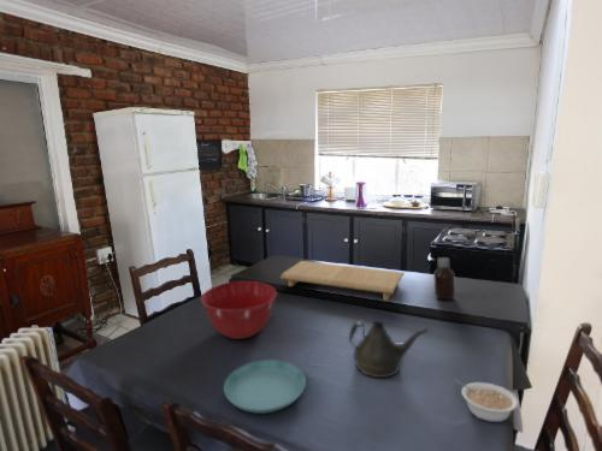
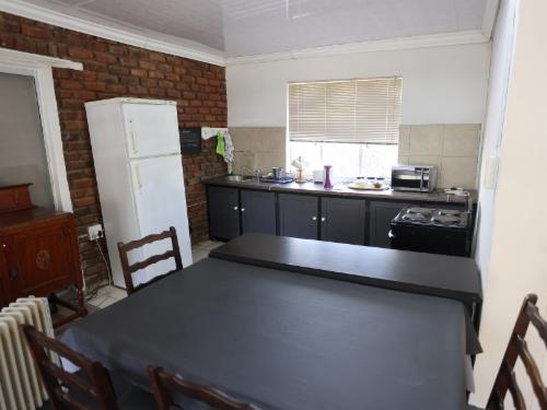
- mixing bowl (240, 311)
- cutting board (342, 279)
- legume (486, 402)
- teapot (386, 345)
- bottle (444, 278)
- saucer (265, 386)
